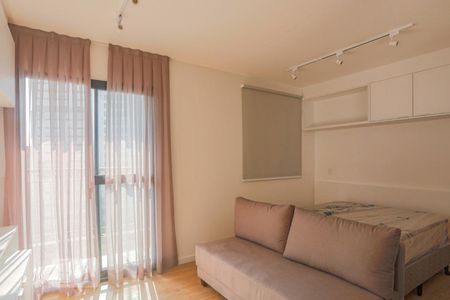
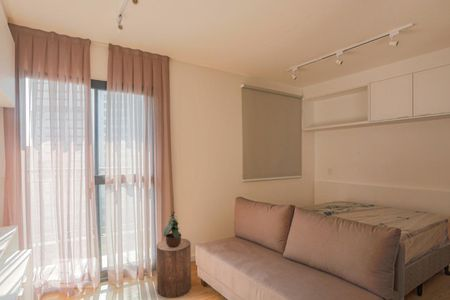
+ potted plant (172, 228)
+ stool (174, 266)
